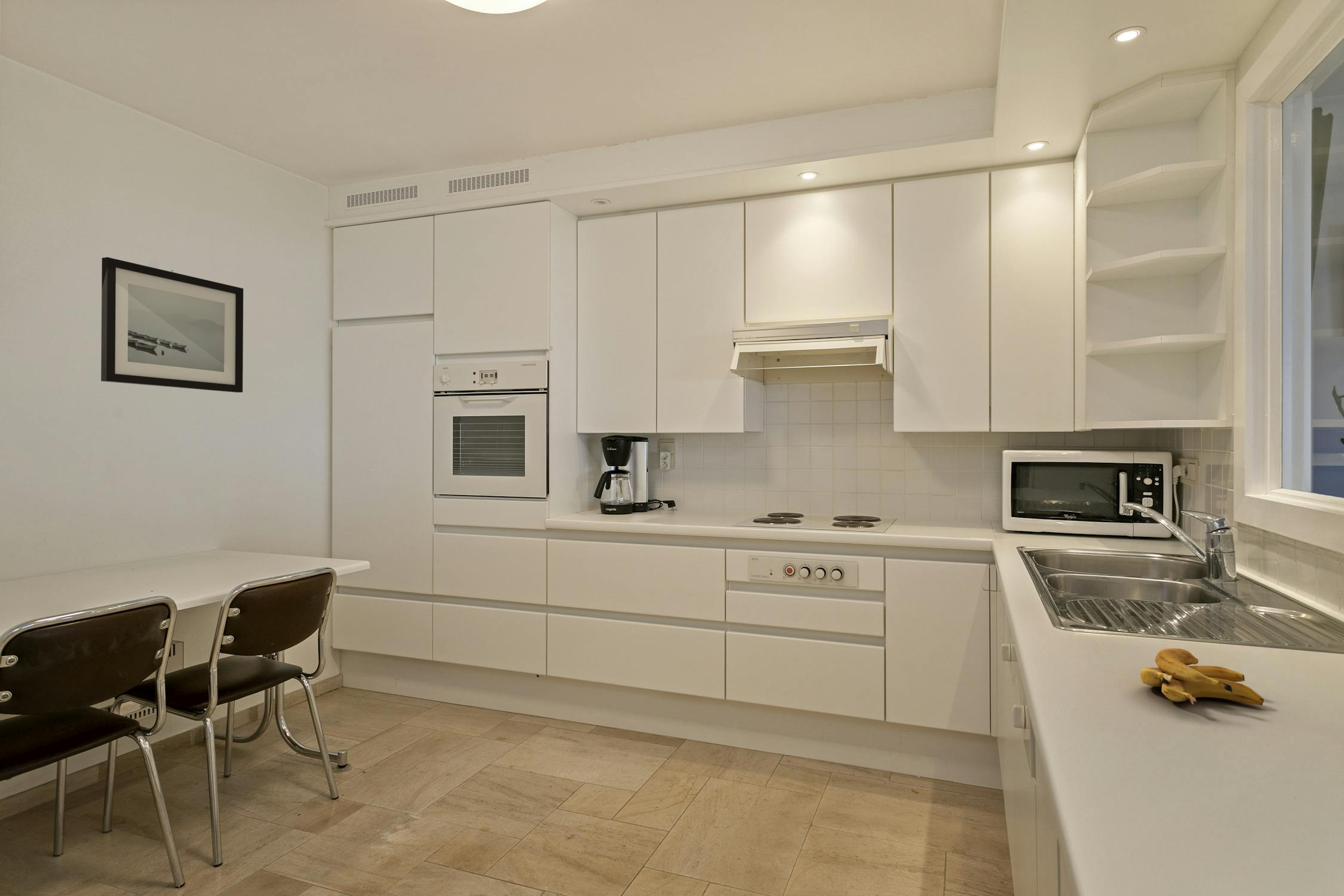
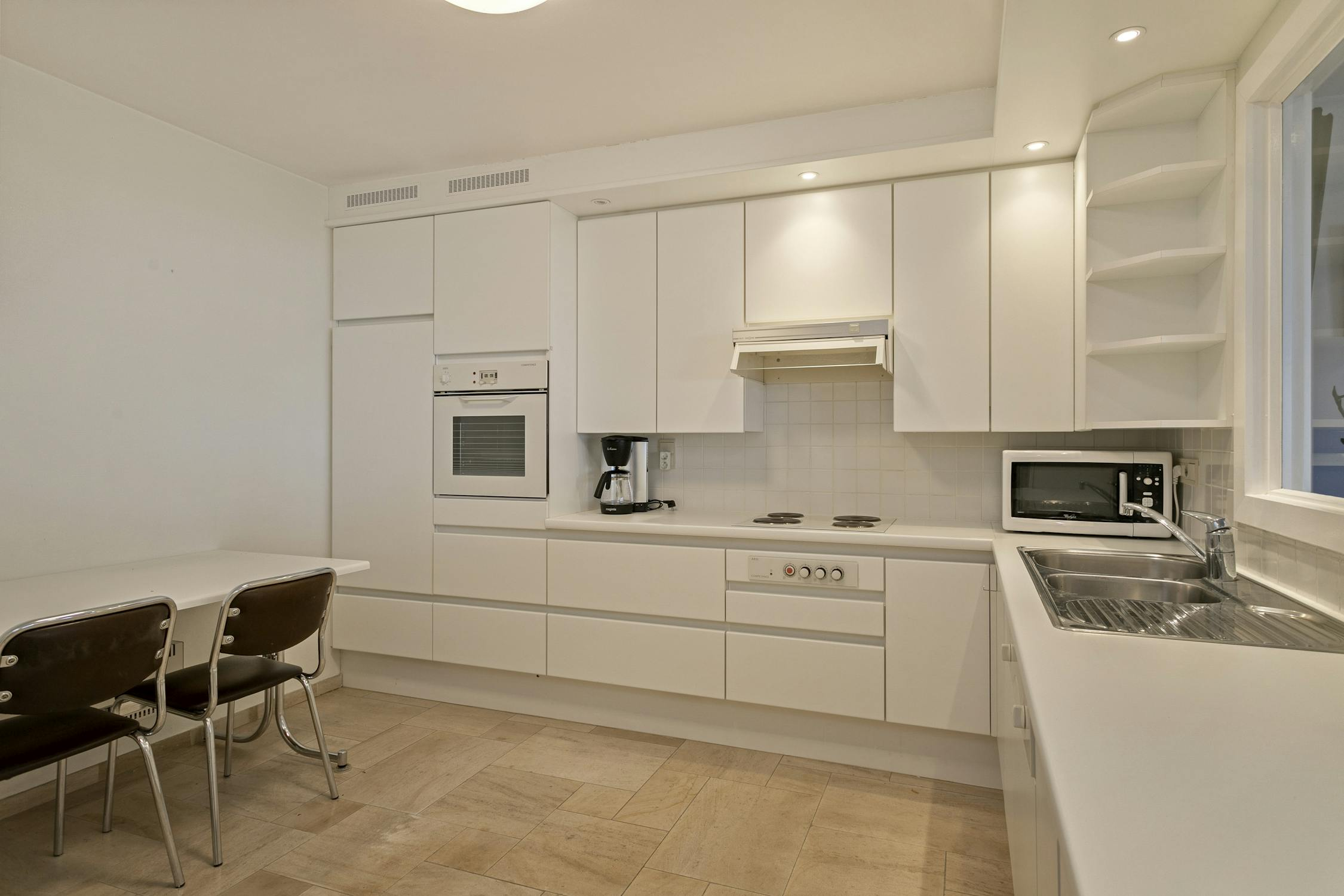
- wall art (178, 330)
- banana (1200, 679)
